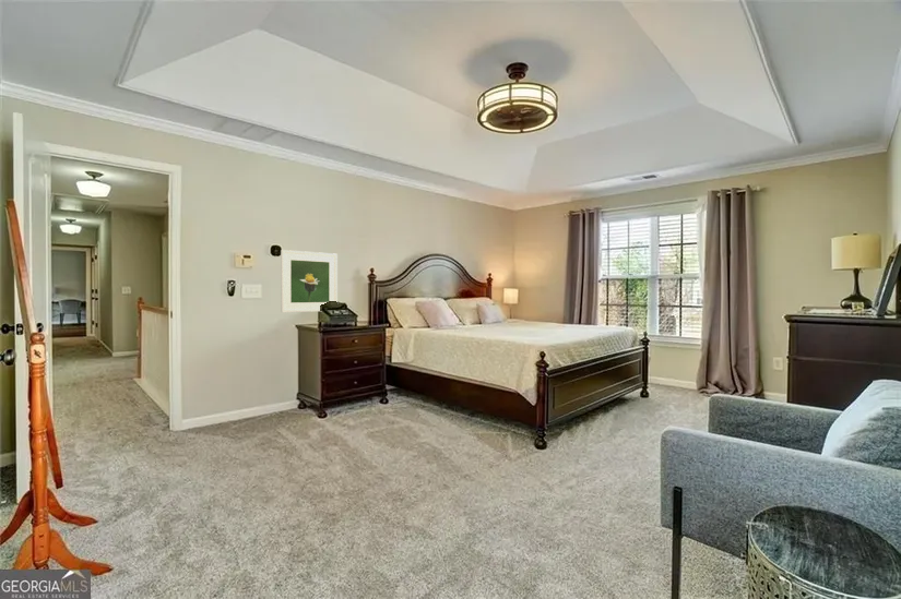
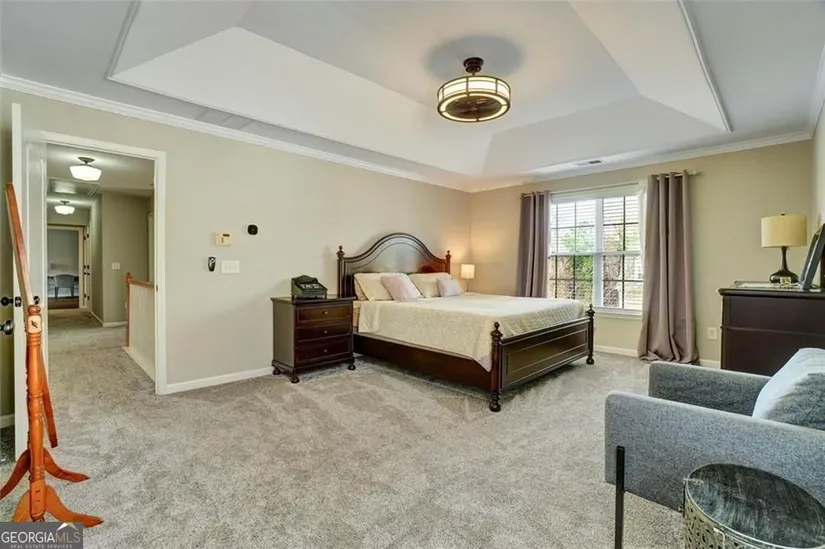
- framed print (310, 281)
